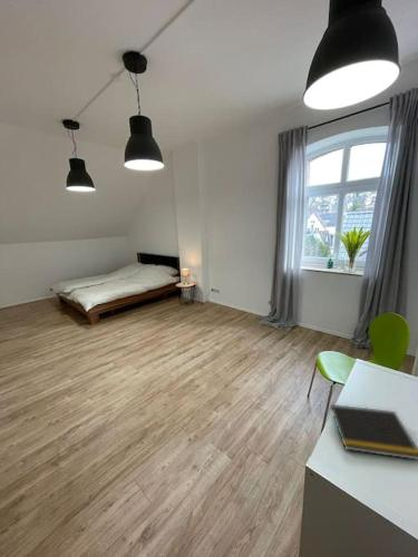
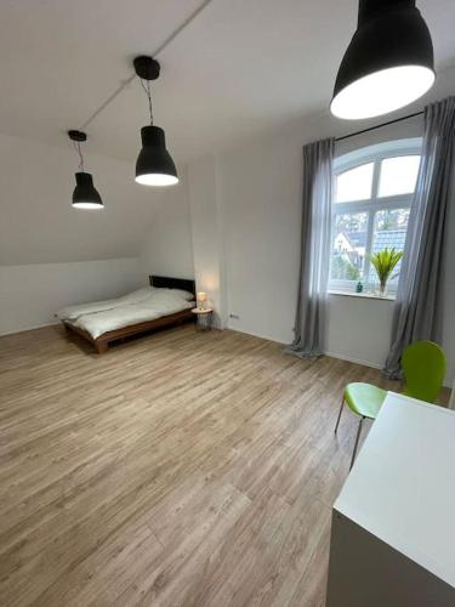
- notepad (371, 429)
